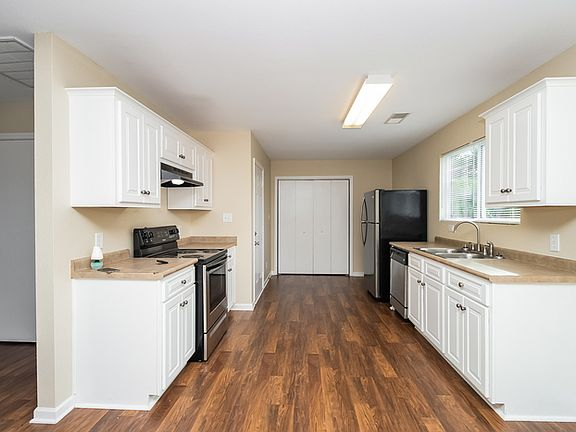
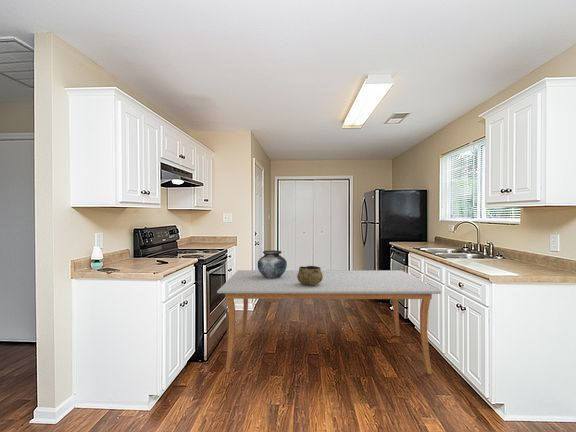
+ decorative bowl (310, 275)
+ vase (272, 264)
+ dining table (323, 298)
